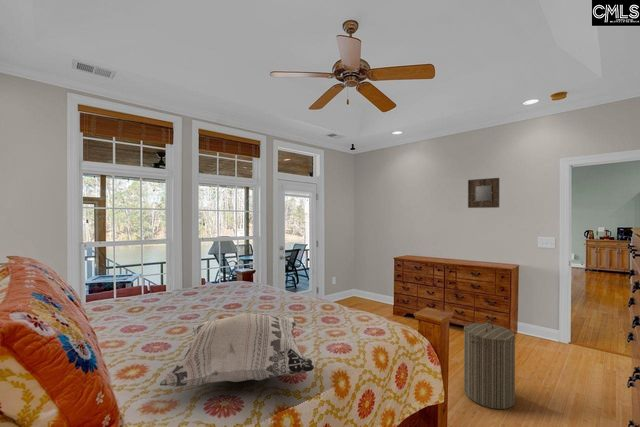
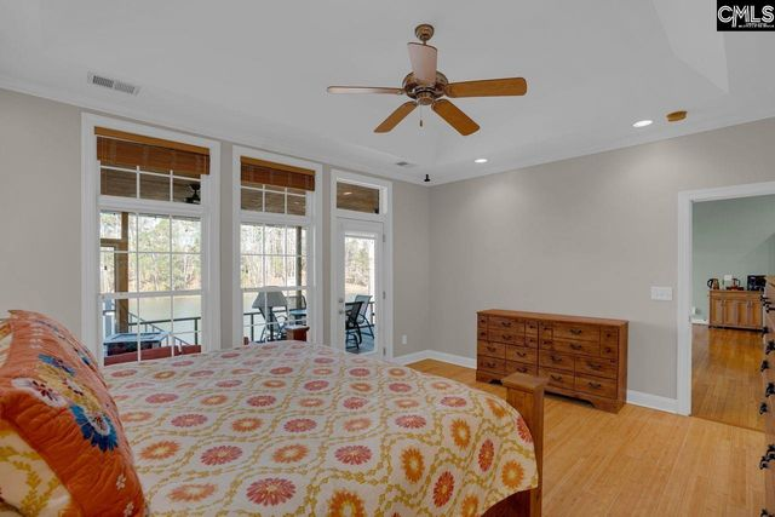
- decorative pillow (244, 345)
- home mirror (483, 193)
- laundry hamper (488, 357)
